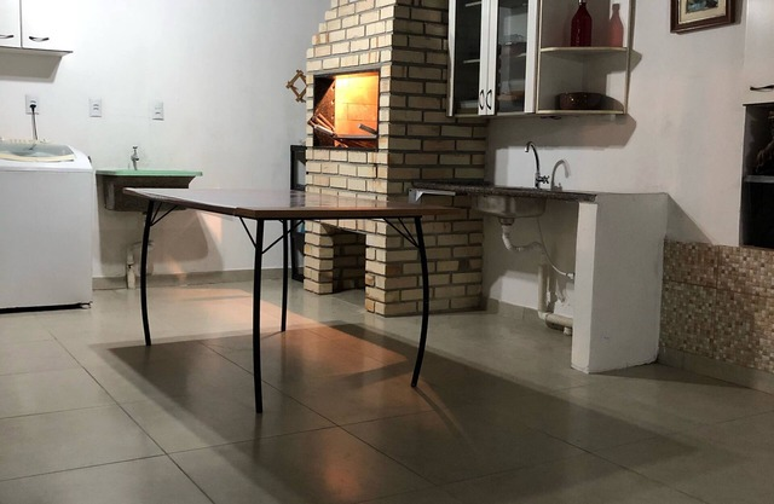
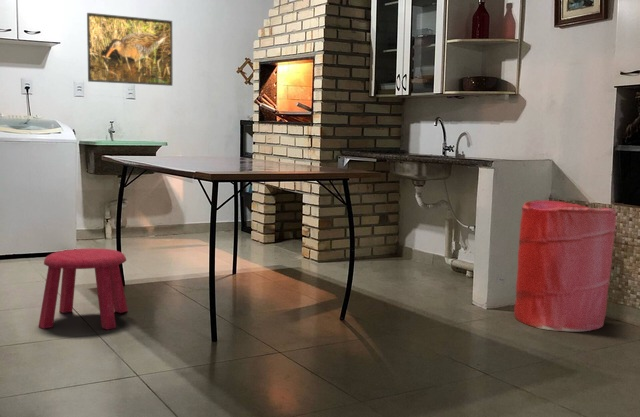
+ laundry hamper (564, 261)
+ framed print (131, 50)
+ stool (96, 283)
